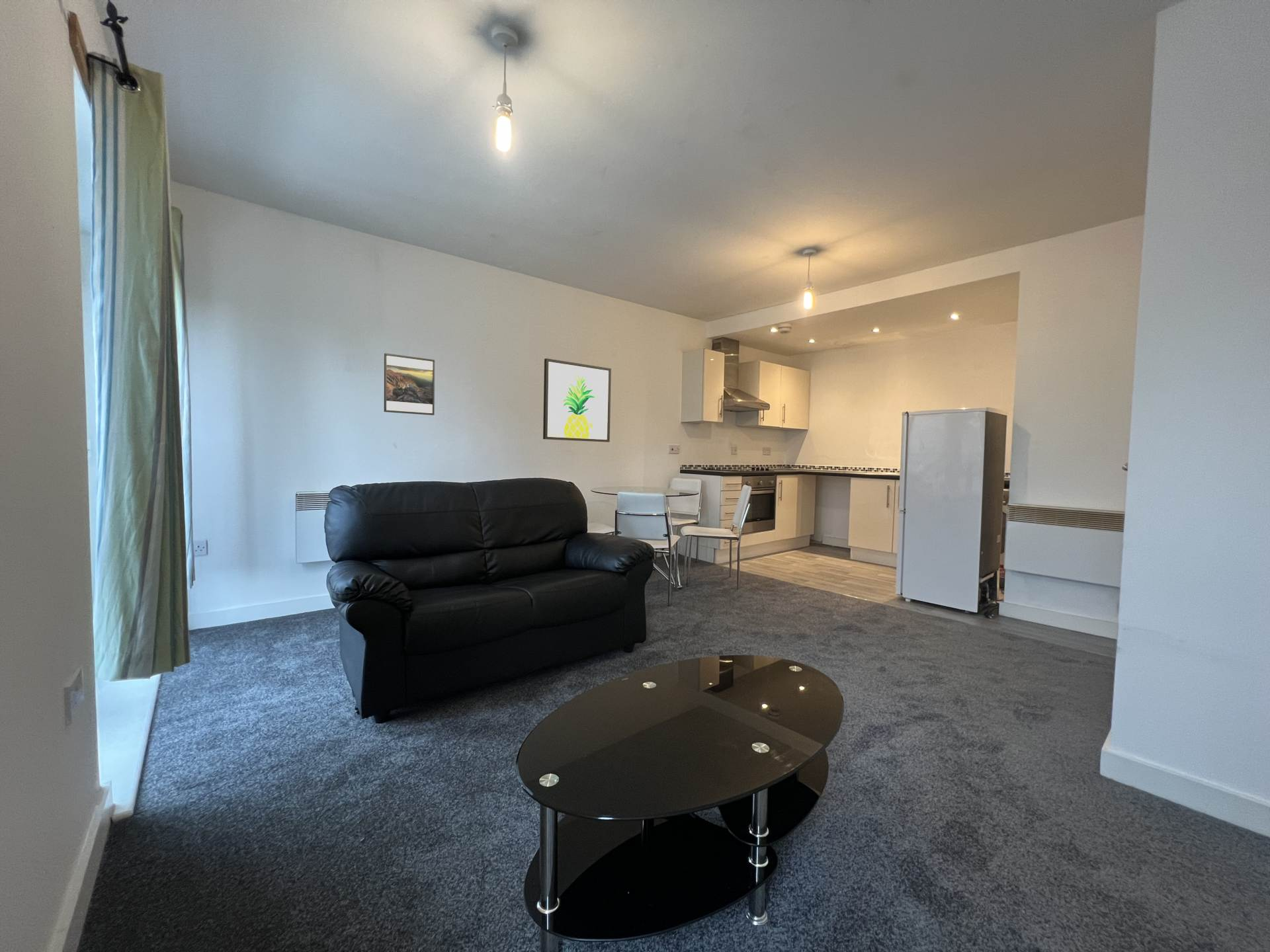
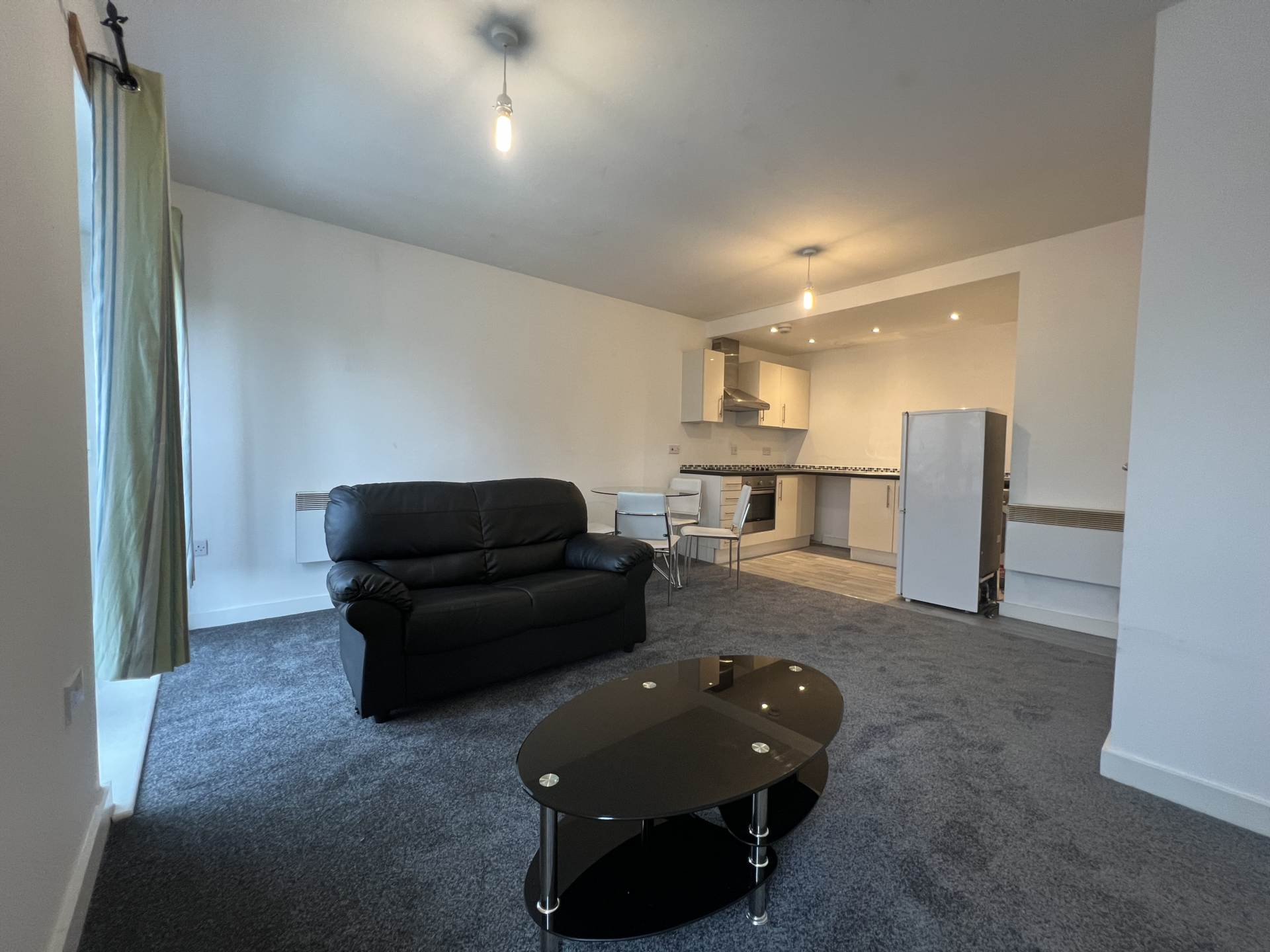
- wall art (578, 402)
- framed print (409, 385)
